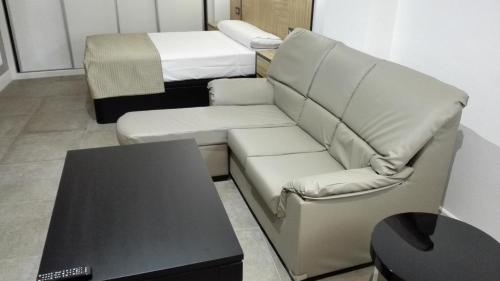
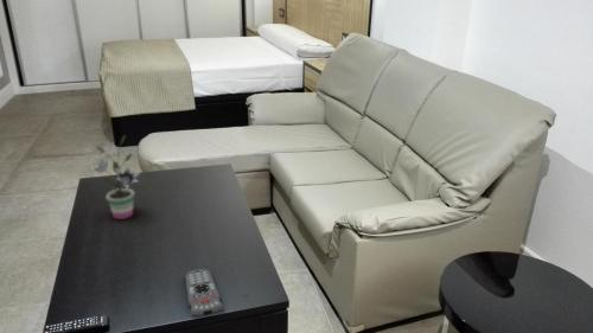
+ remote control (202, 290)
+ potted plant (115, 179)
